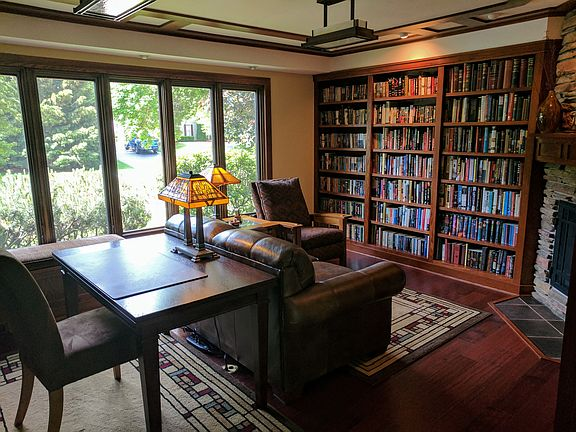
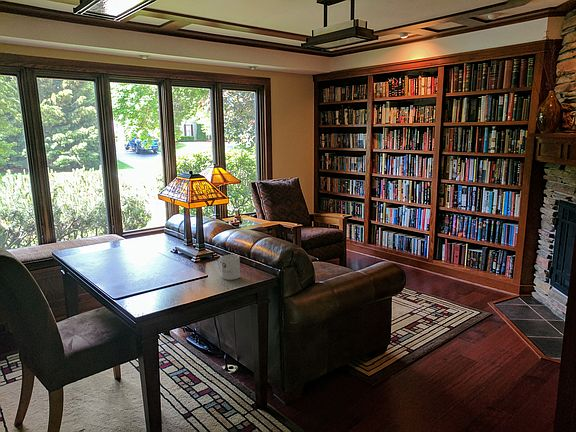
+ mug (229, 266)
